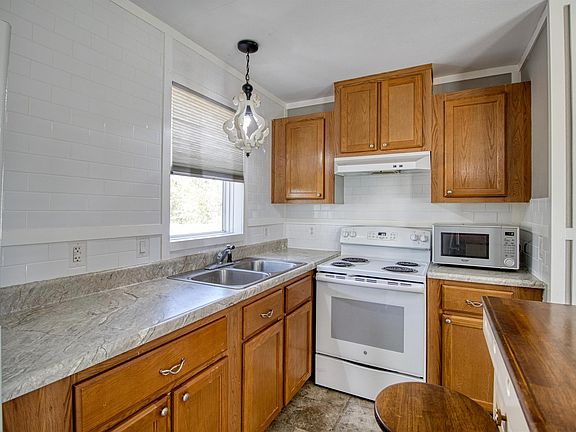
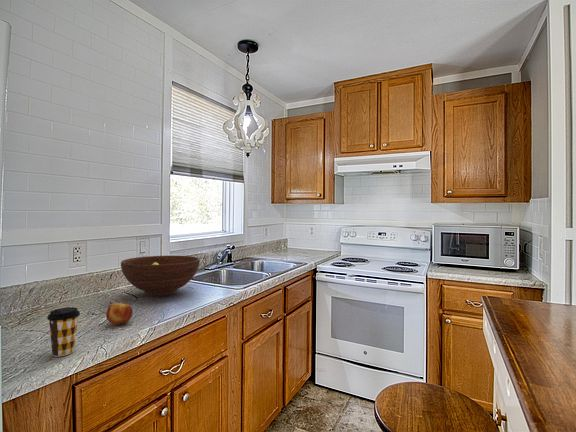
+ fruit (119, 313)
+ coffee cup (63, 331)
+ fruit bowl (161, 276)
